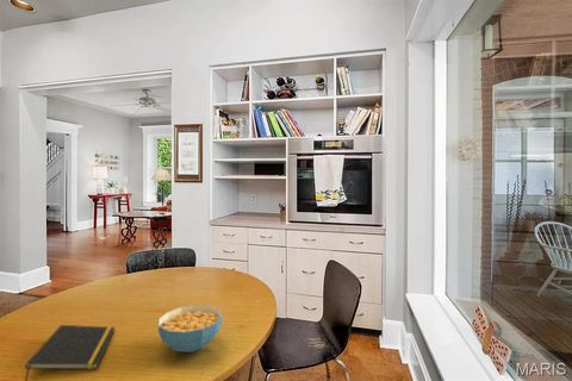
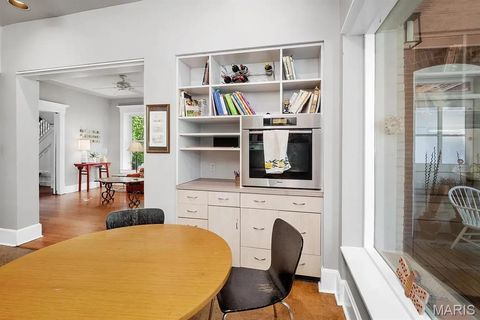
- cereal bowl (191, 332)
- notepad (76, 344)
